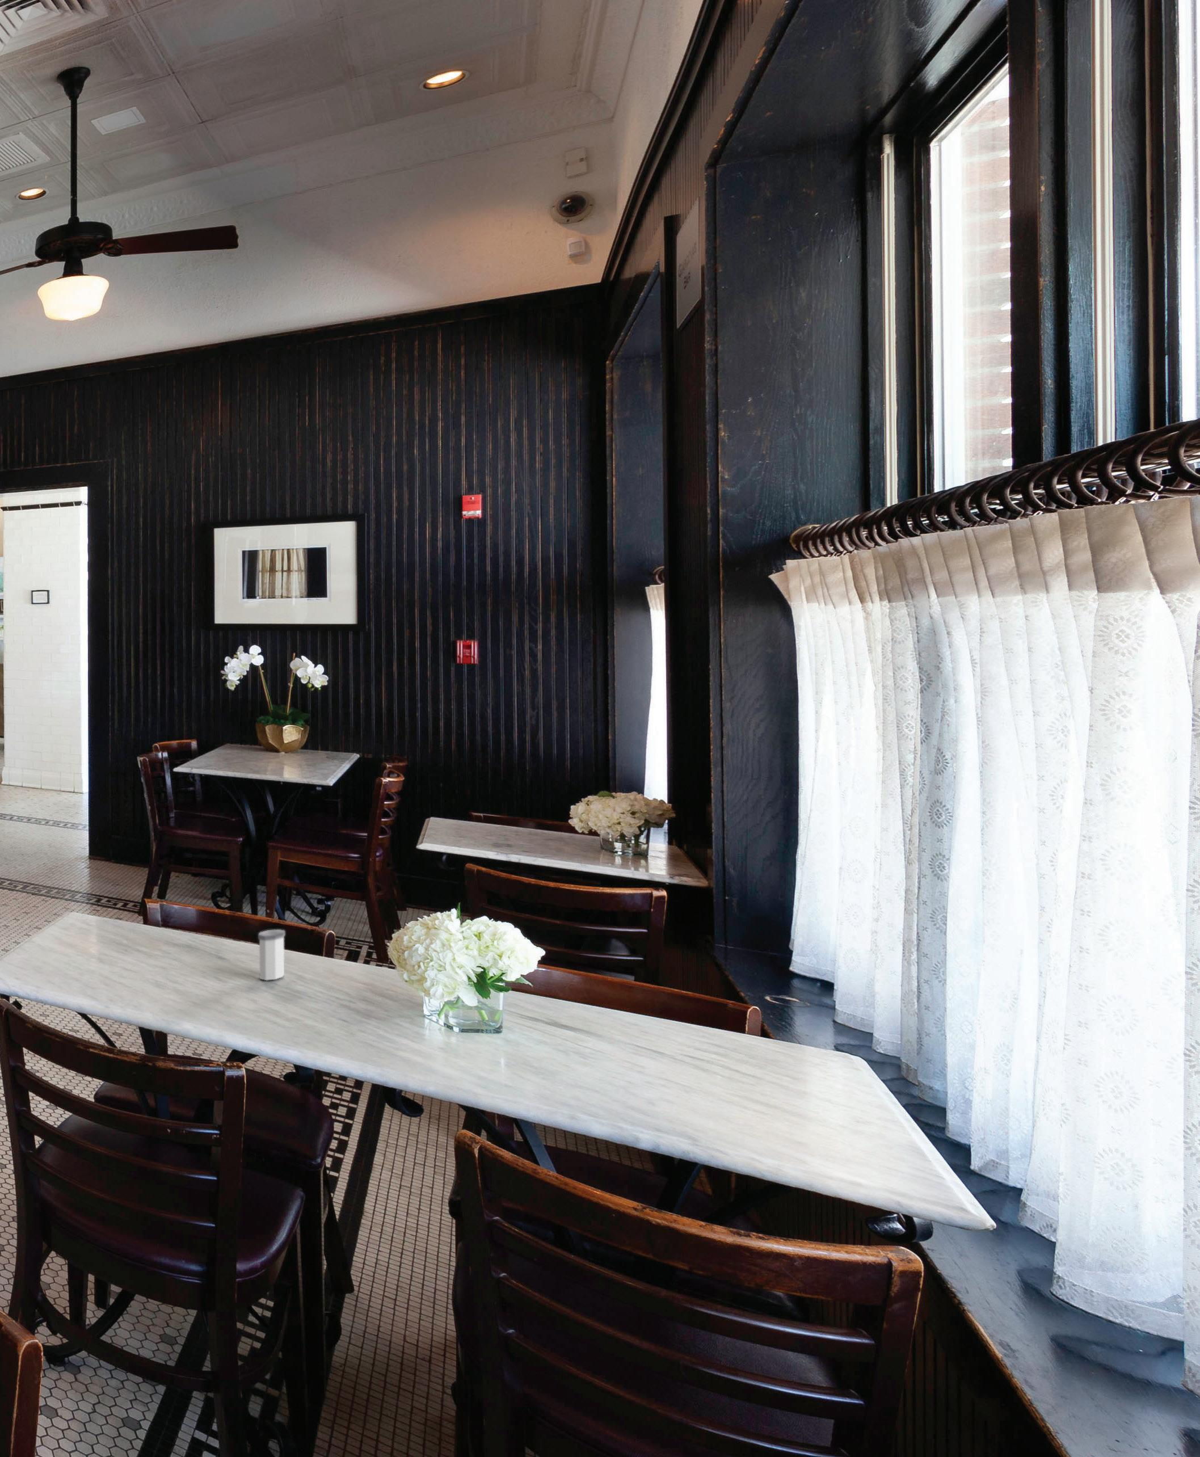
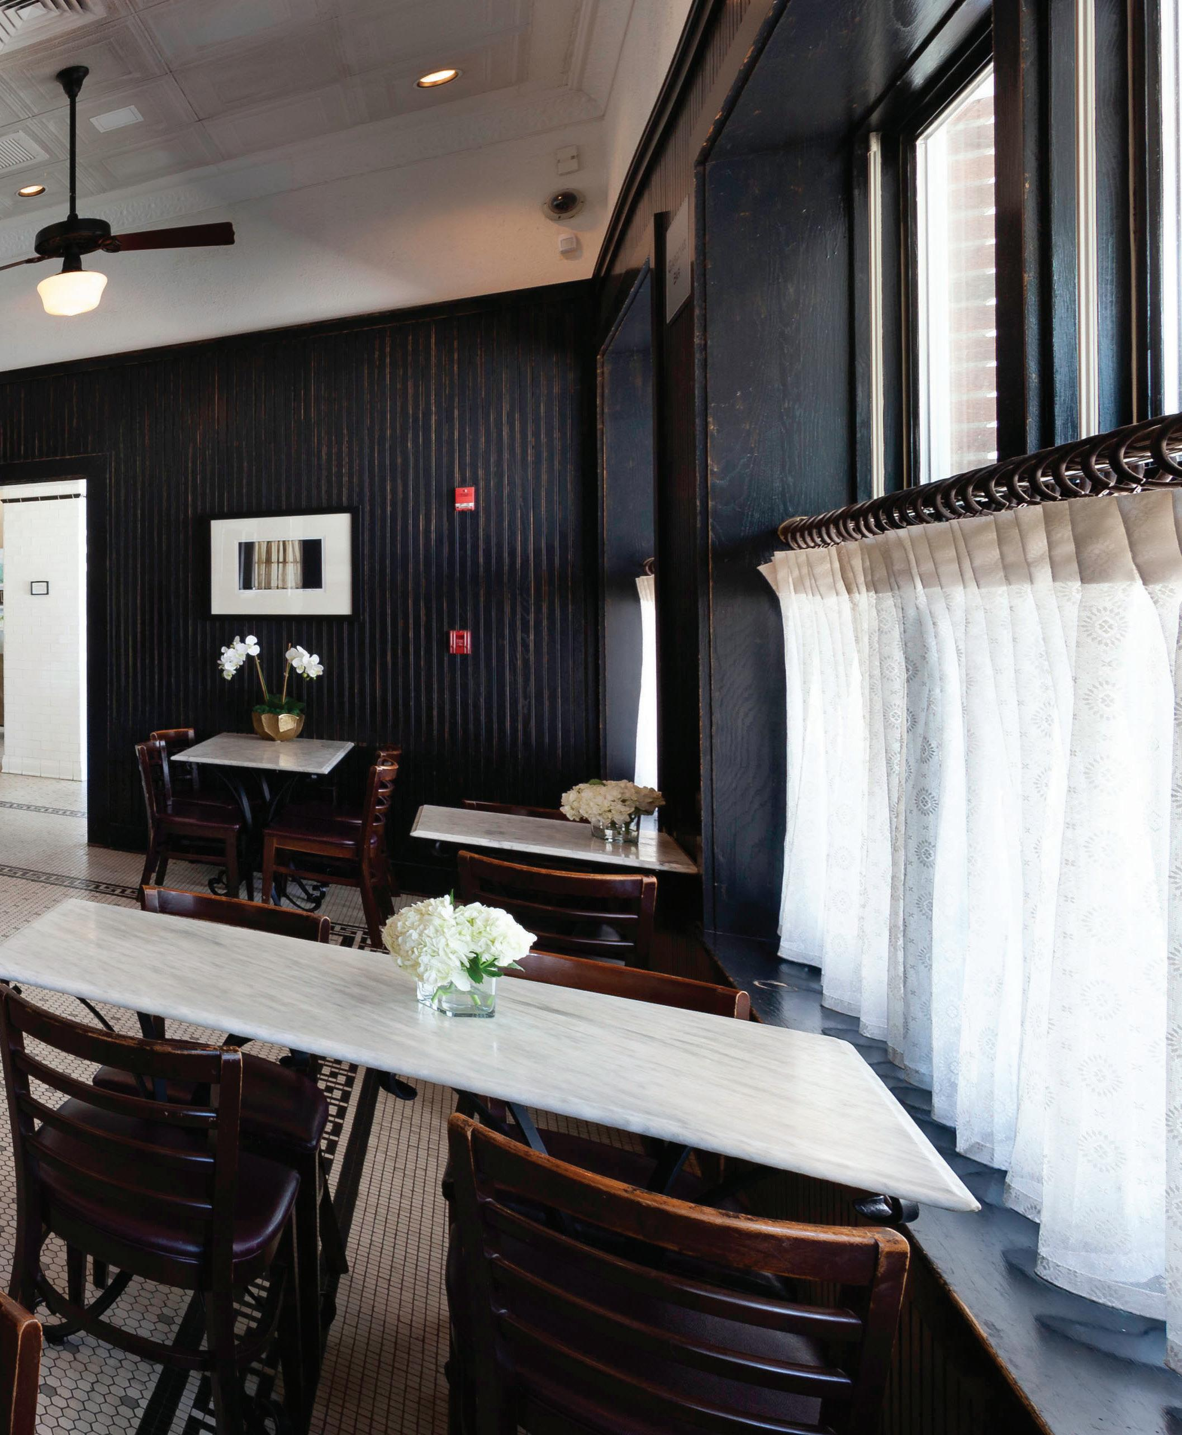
- salt shaker (272, 955)
